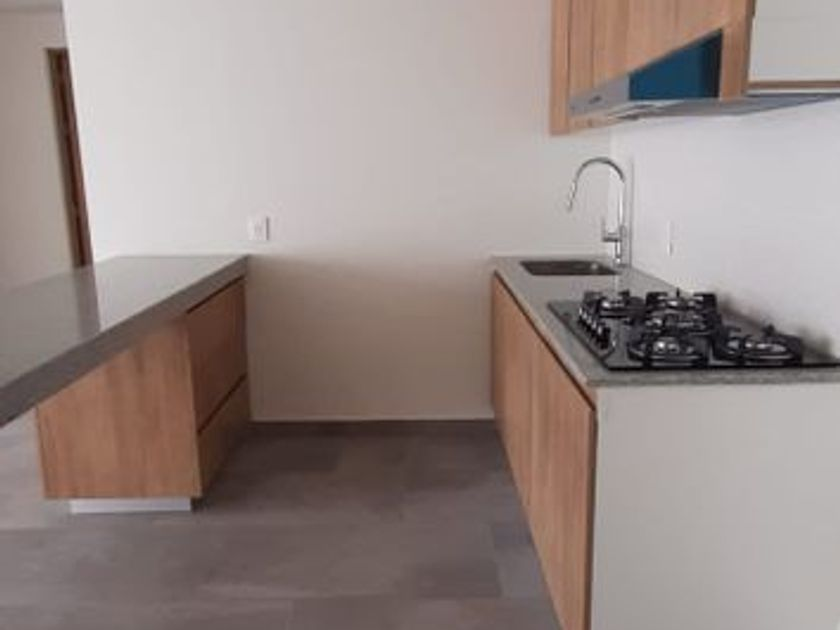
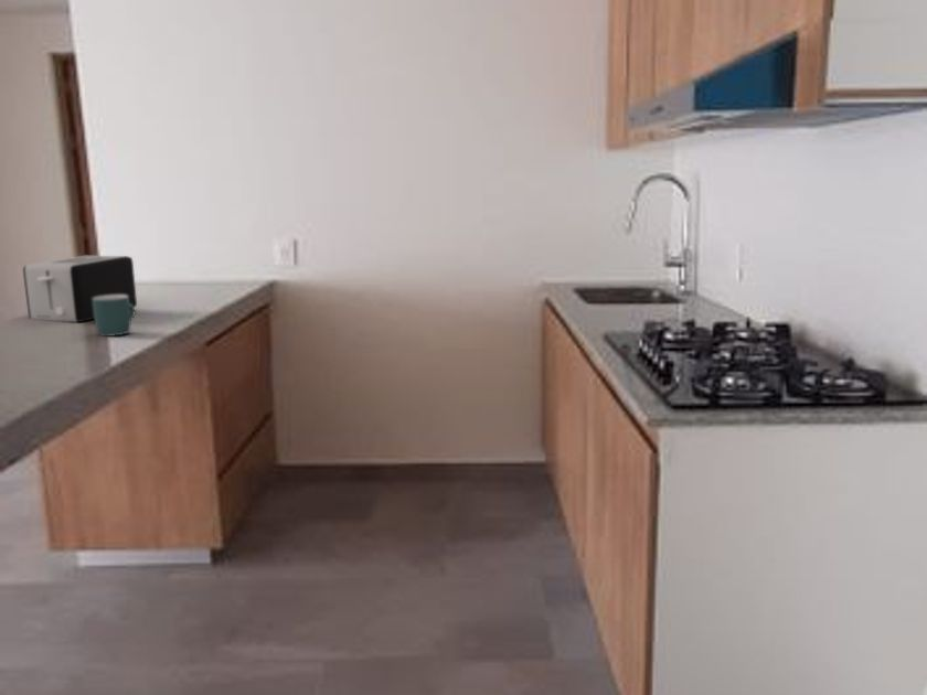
+ toaster (82, 287)
+ mug (114, 314)
